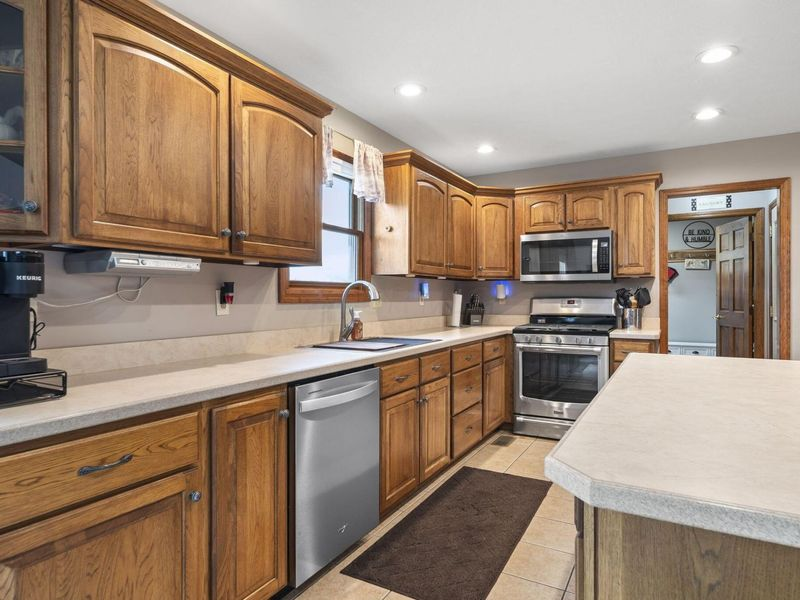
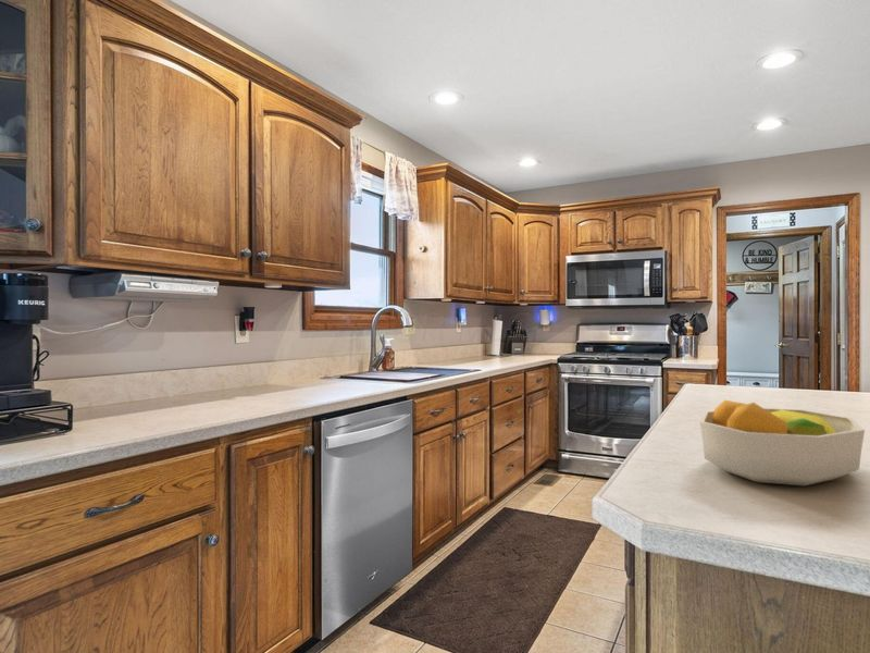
+ fruit bowl (776, 433)
